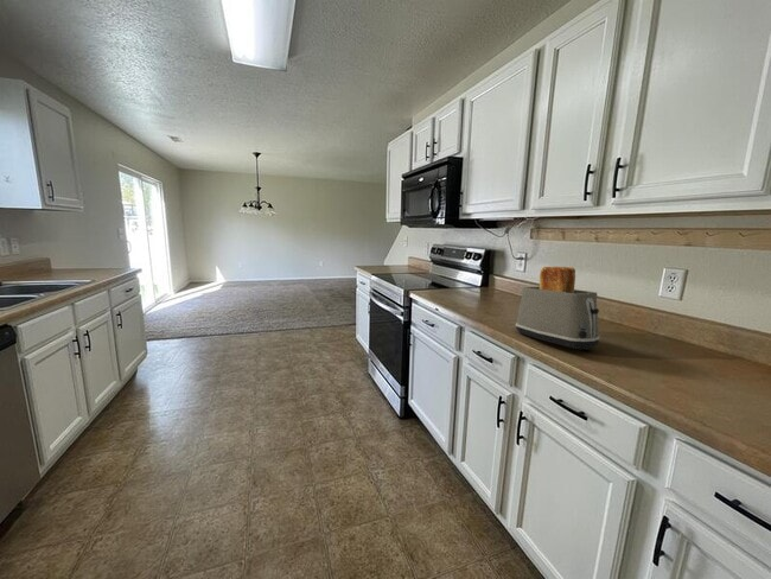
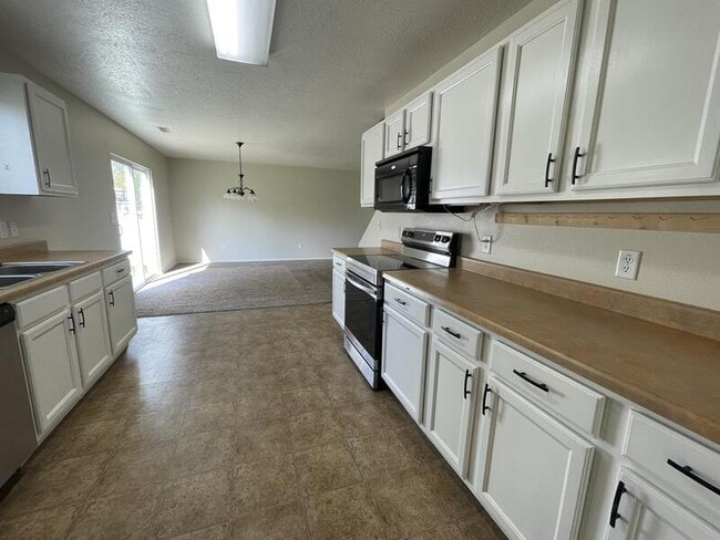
- toaster (556, 304)
